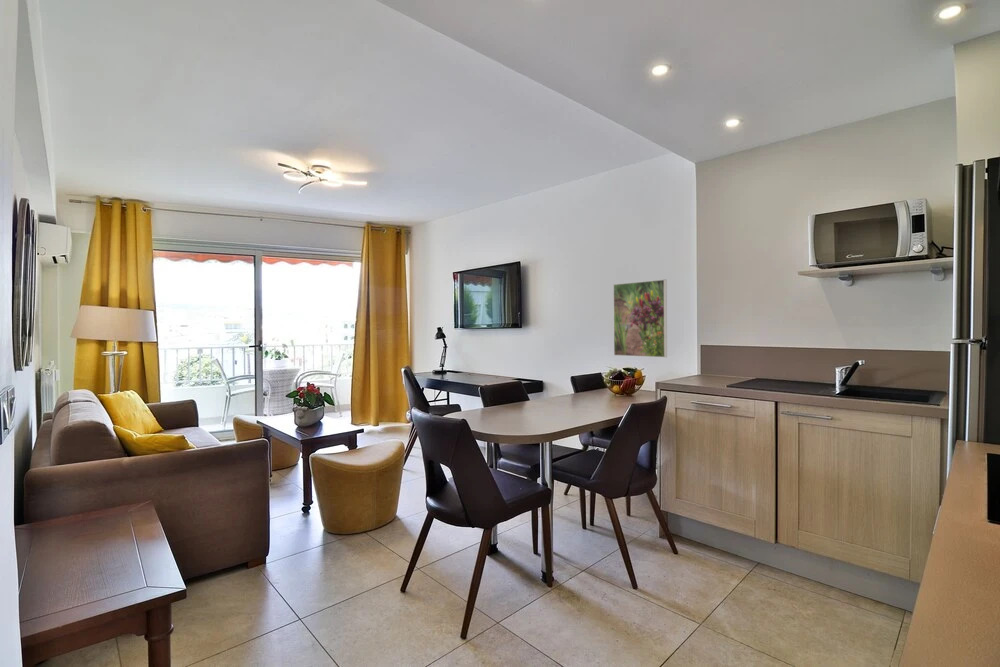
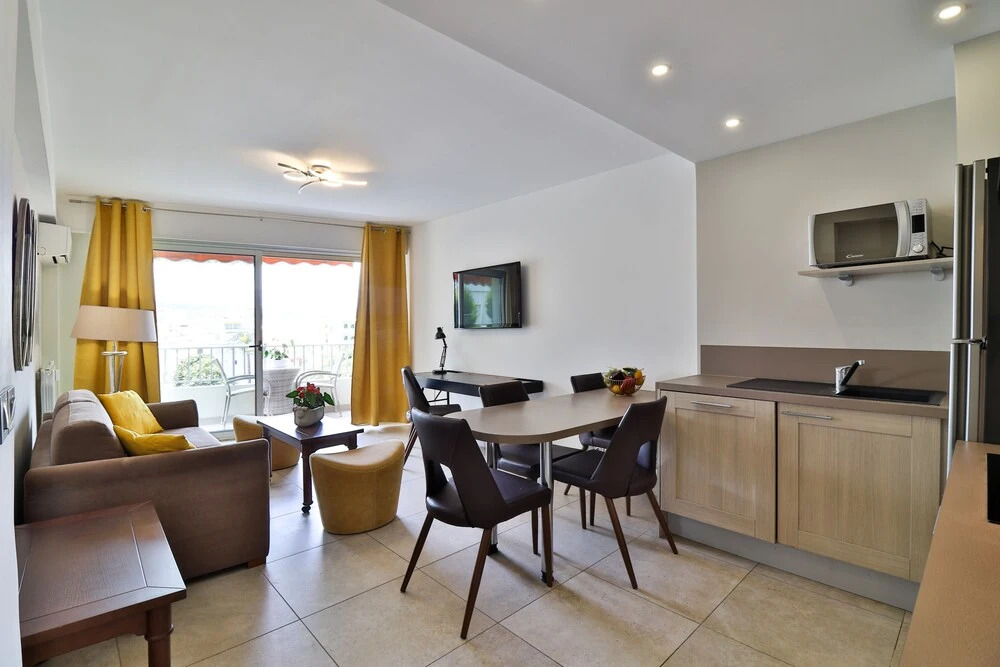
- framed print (639, 319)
